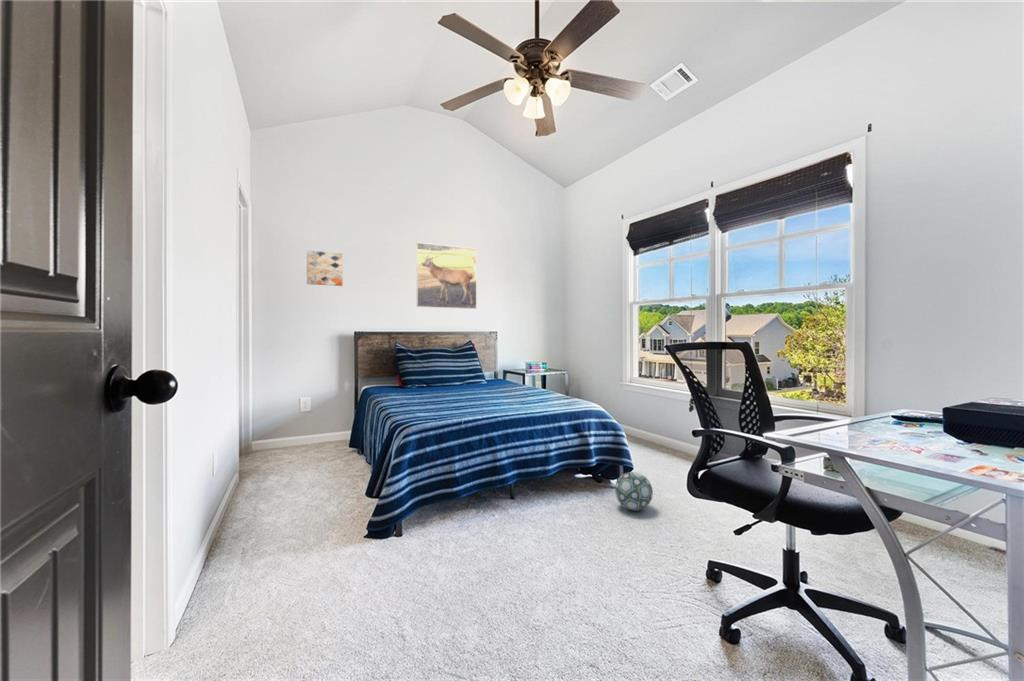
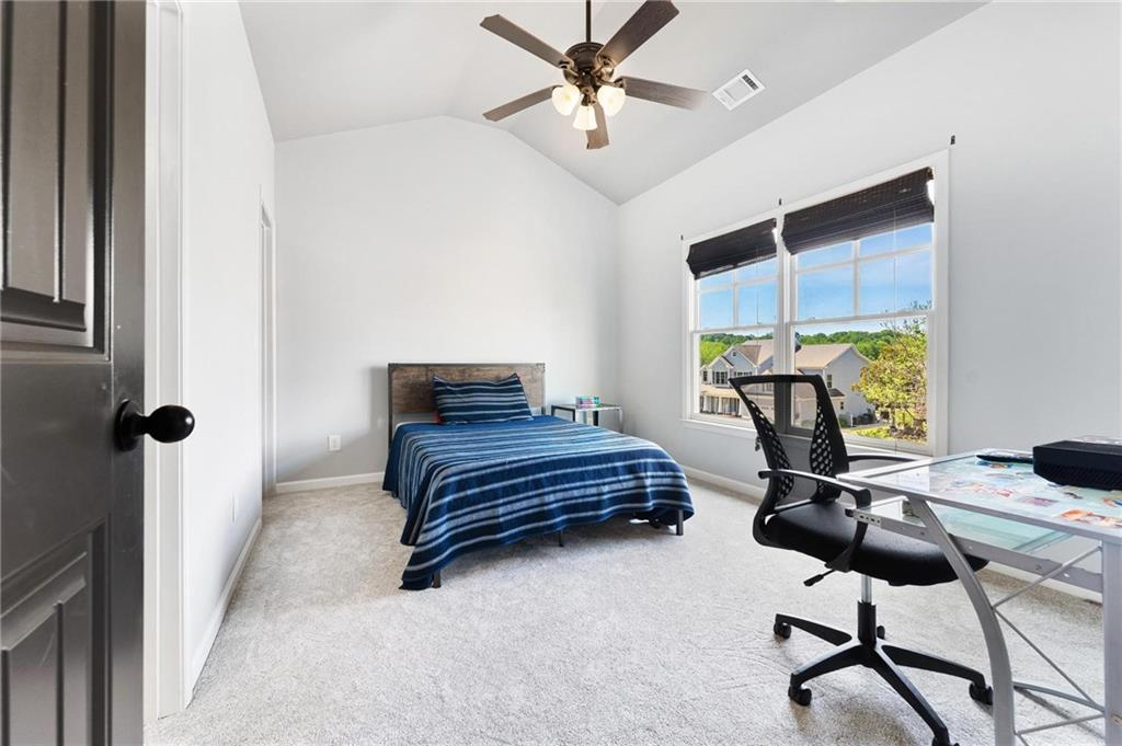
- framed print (447, 276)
- wall art (324, 268)
- ball (633, 491)
